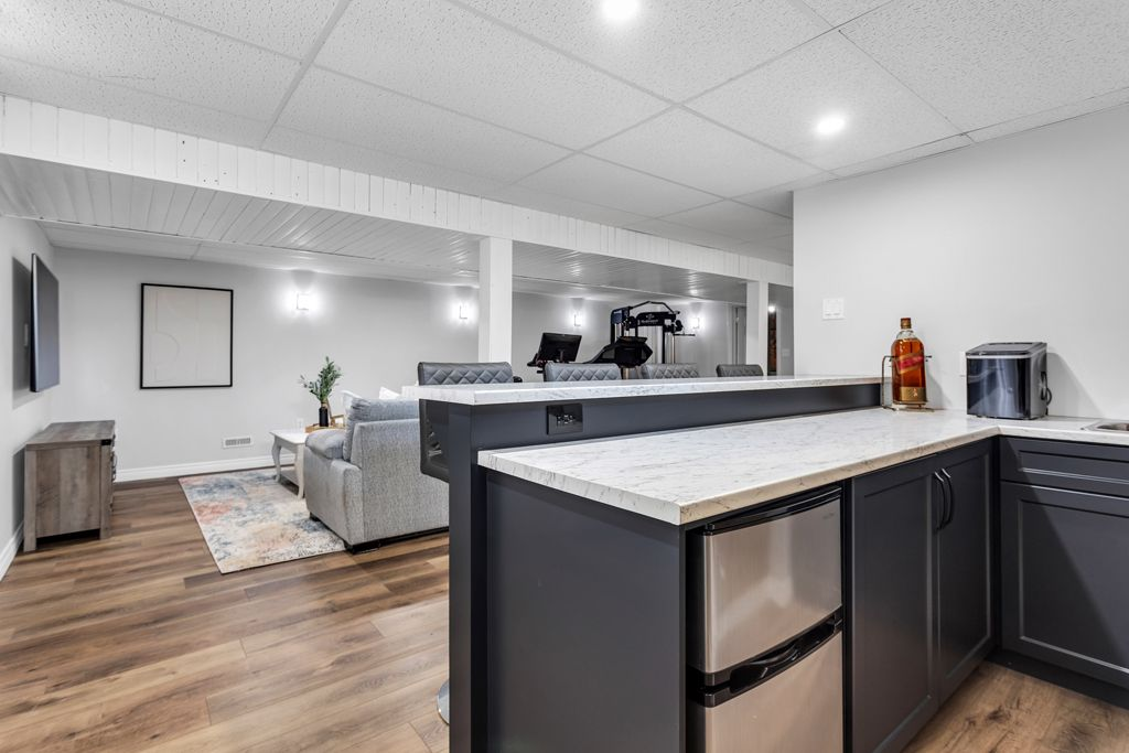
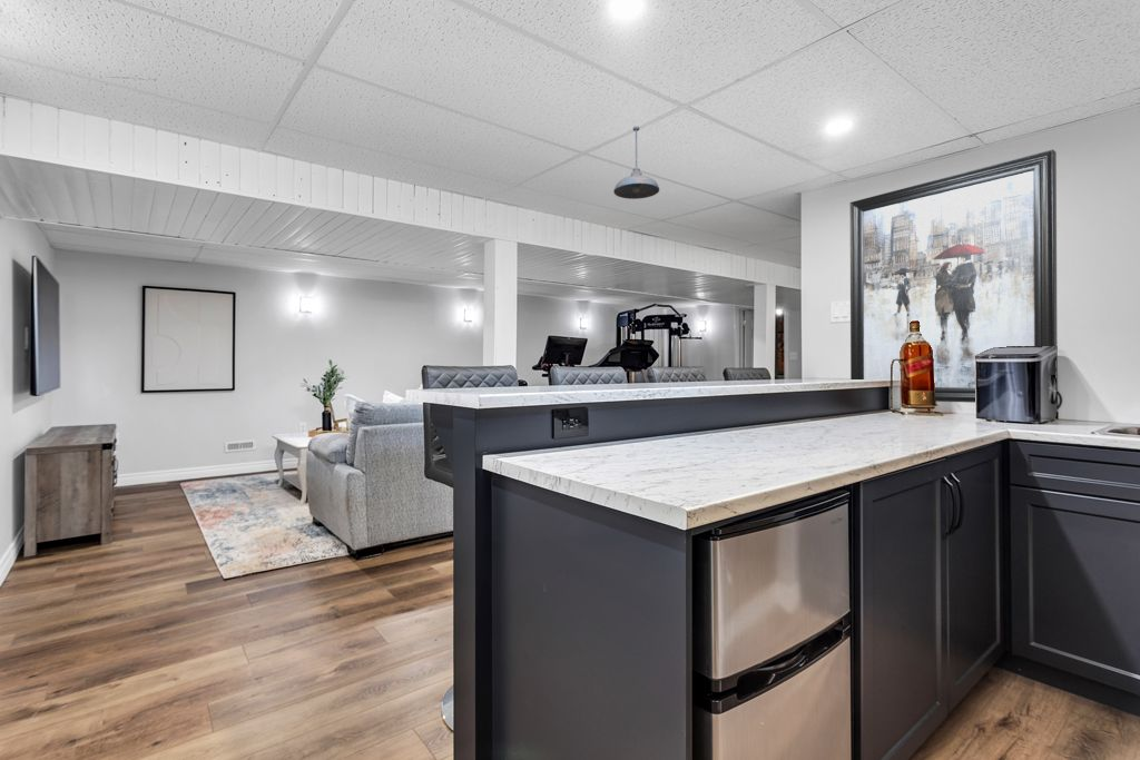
+ wall art (941, 290)
+ pendant light (636, 159)
